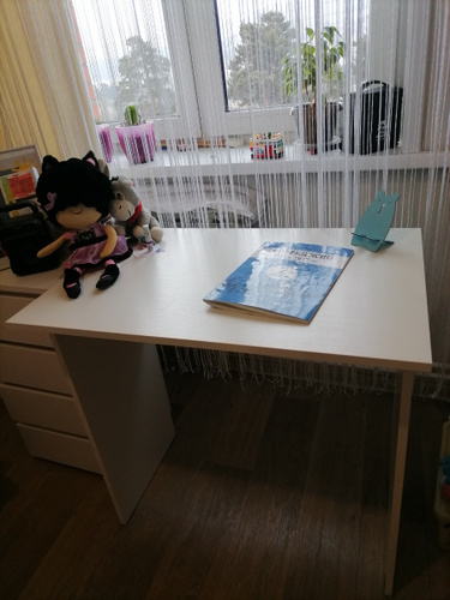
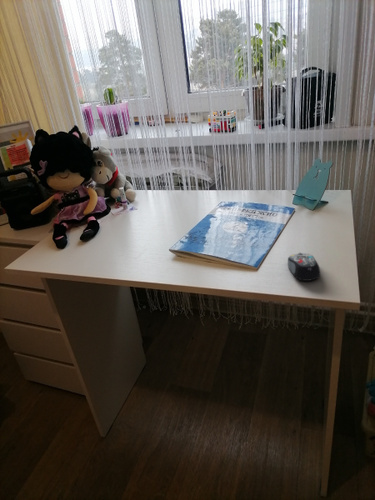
+ computer mouse (303, 263)
